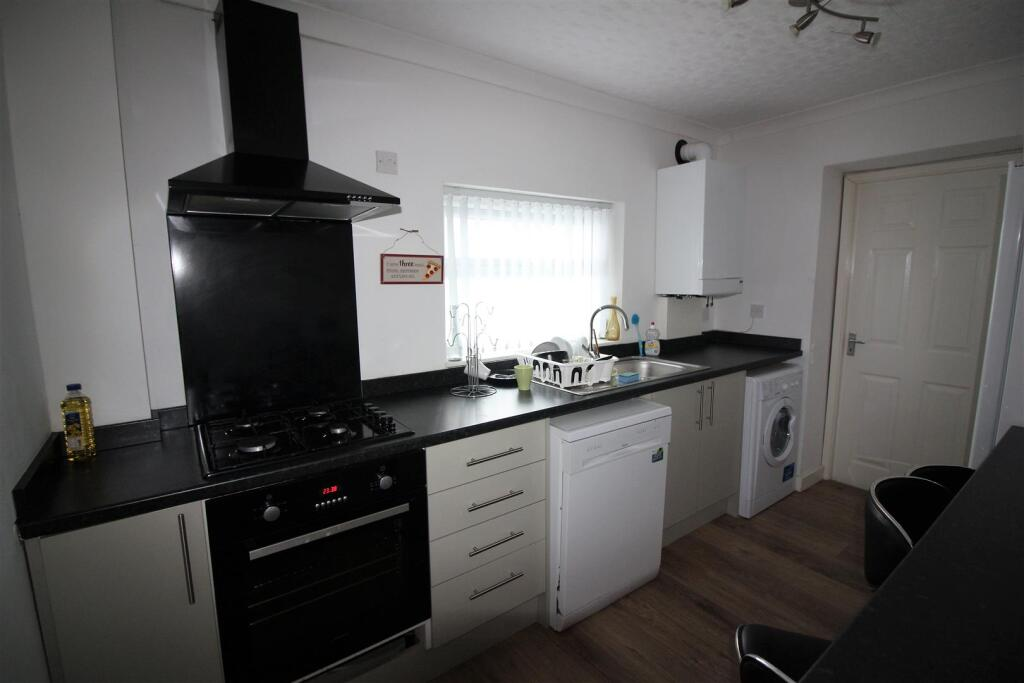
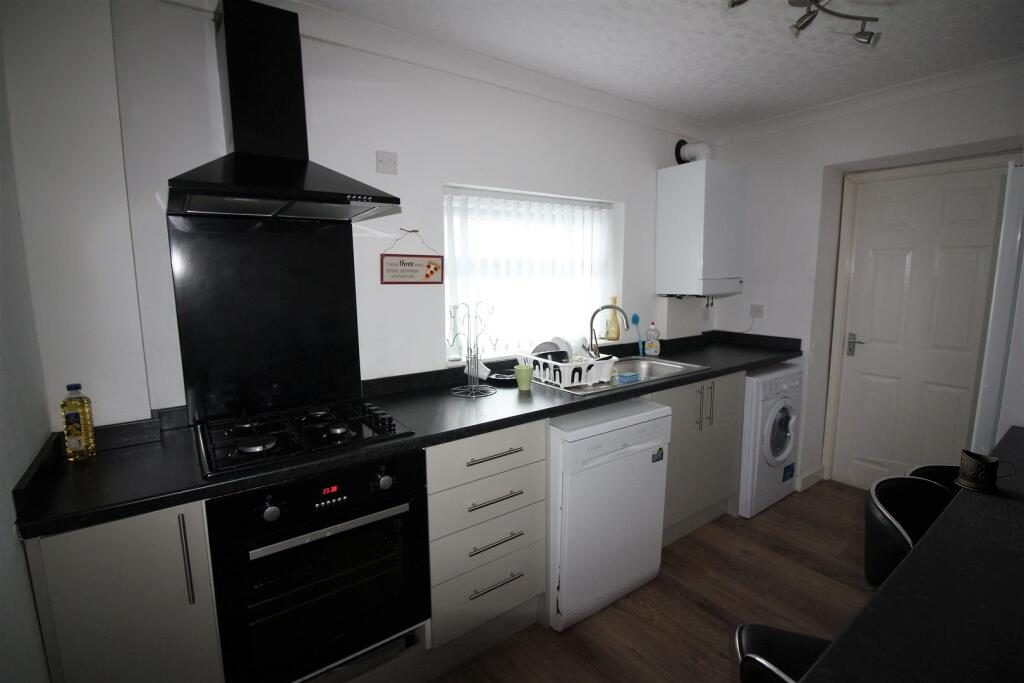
+ mug (984, 470)
